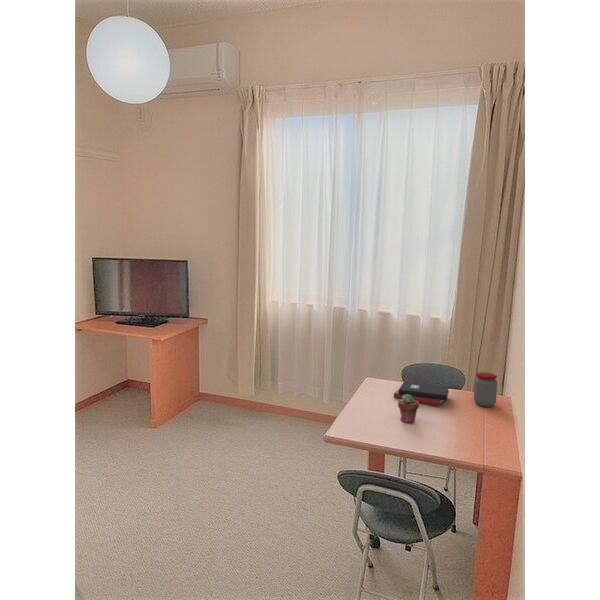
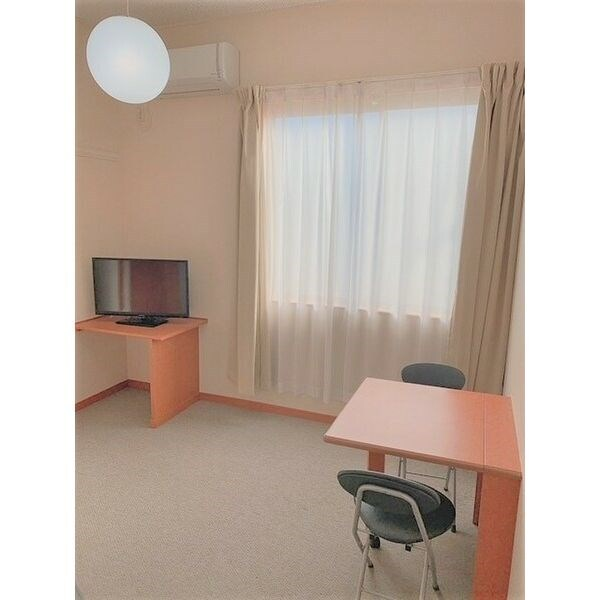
- hardback book (423, 392)
- potted succulent (408, 407)
- jar (485, 389)
